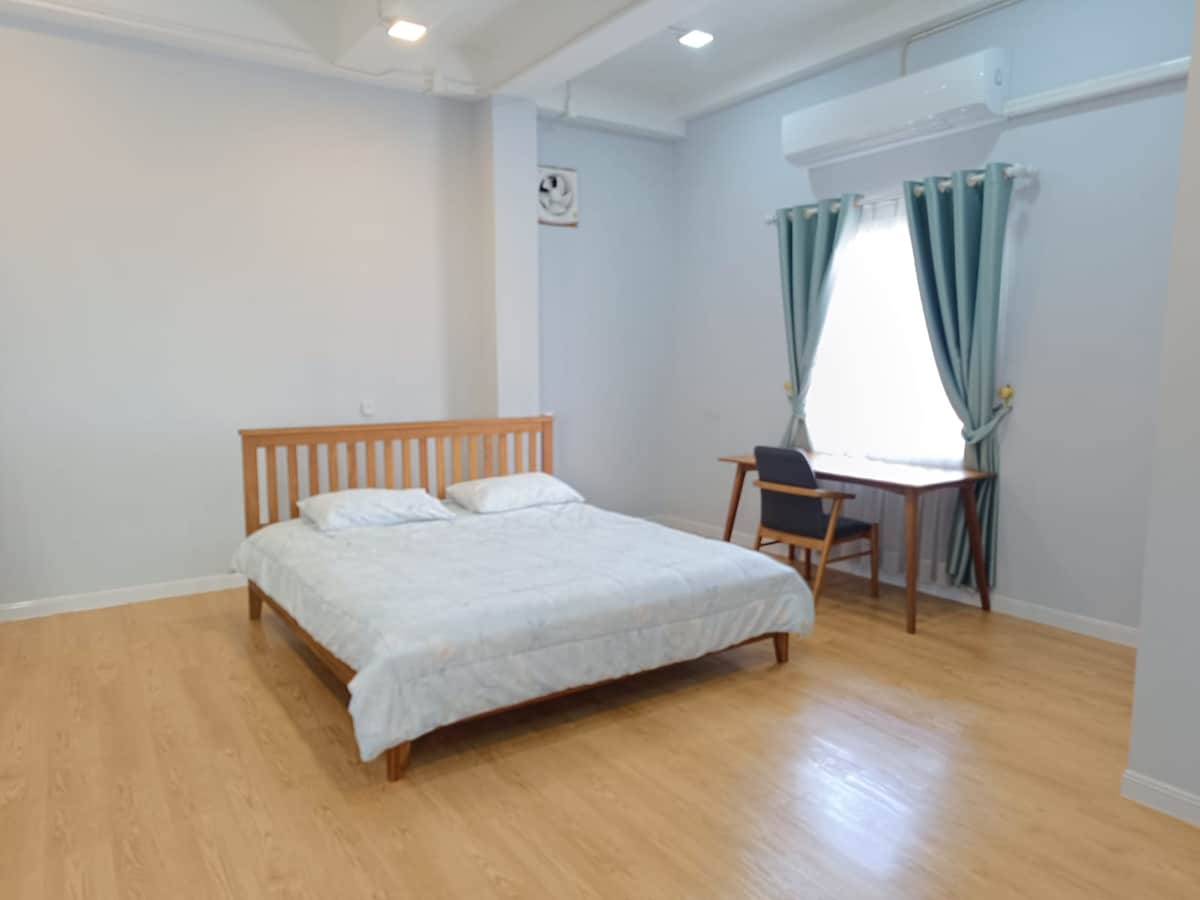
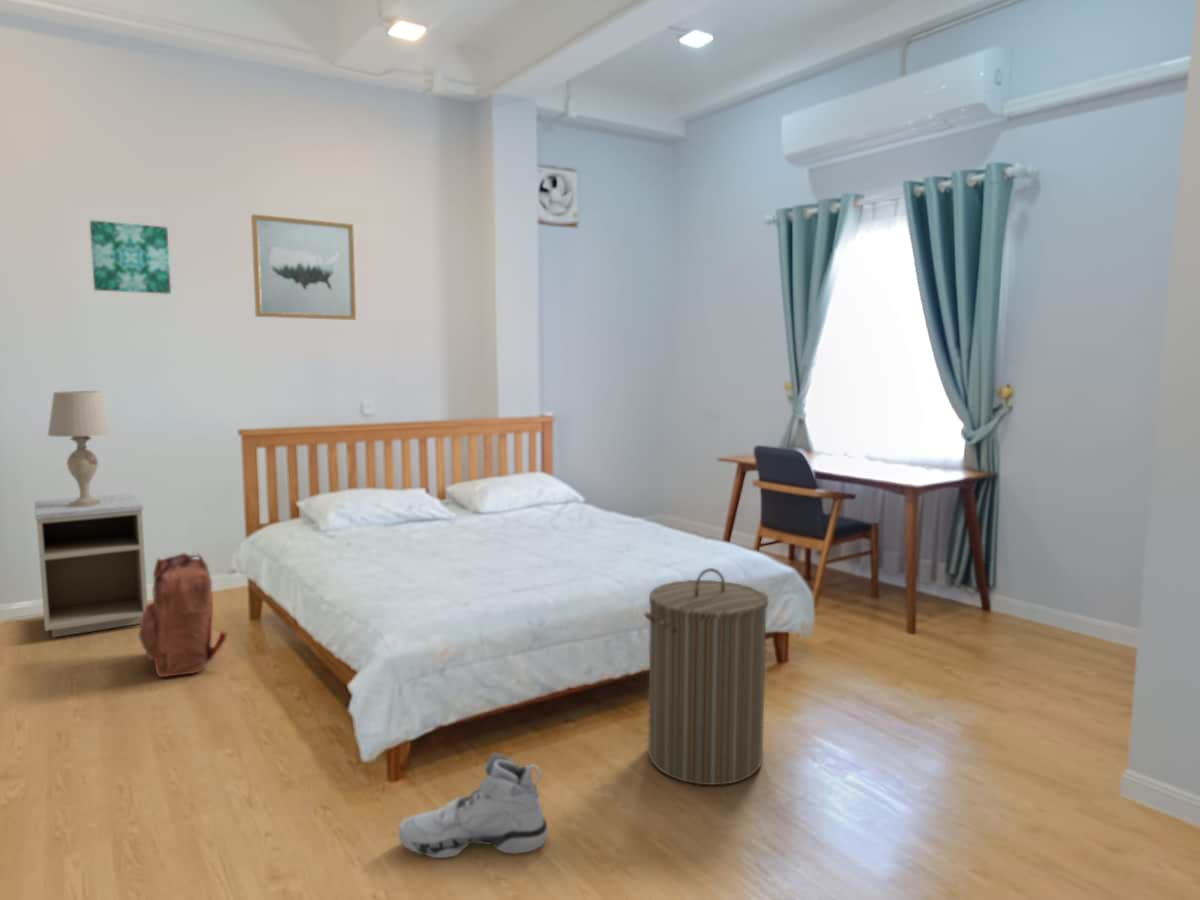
+ backpack (185, 607)
+ laundry hamper (706, 664)
+ table lamp (81, 448)
+ sneaker (473, 803)
+ nightstand (92, 562)
+ wall art (305, 269)
+ wall art (131, 258)
